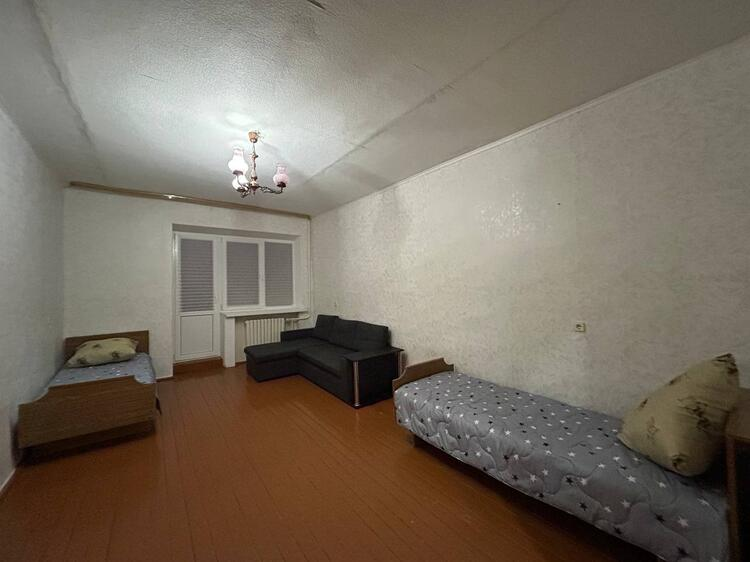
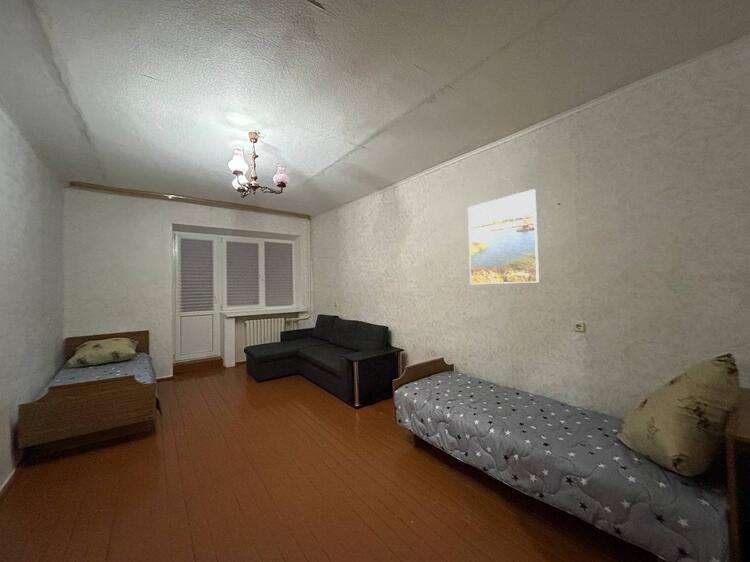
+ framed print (500, 241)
